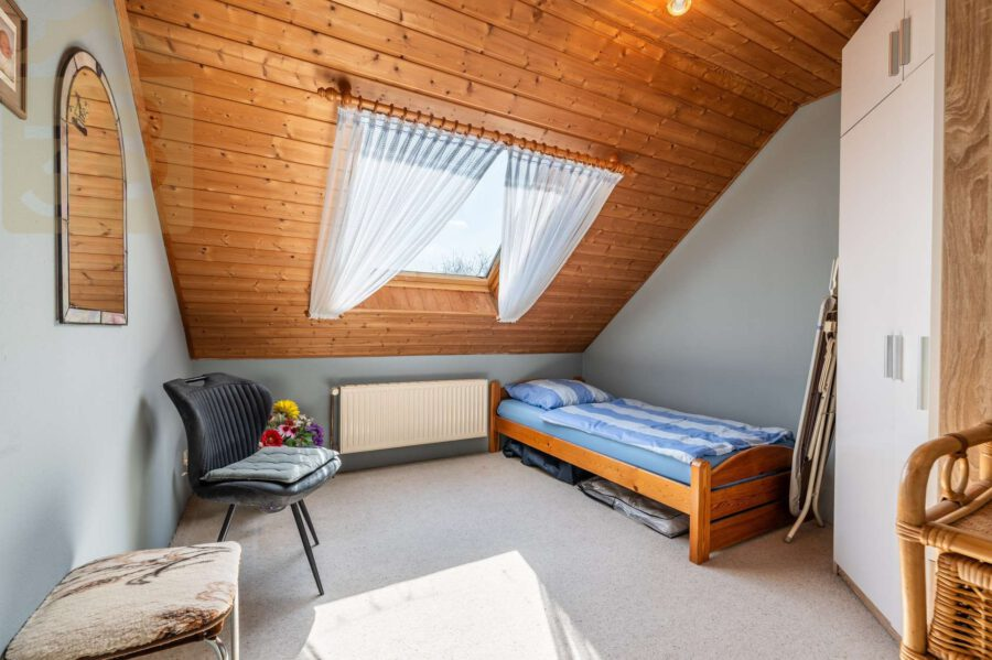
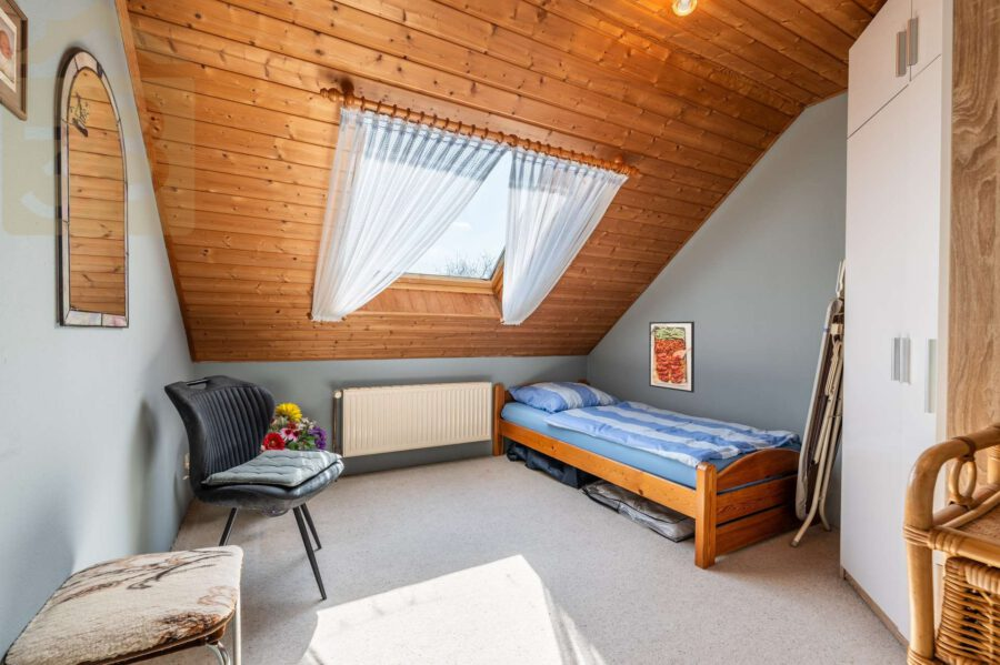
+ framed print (670, 355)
